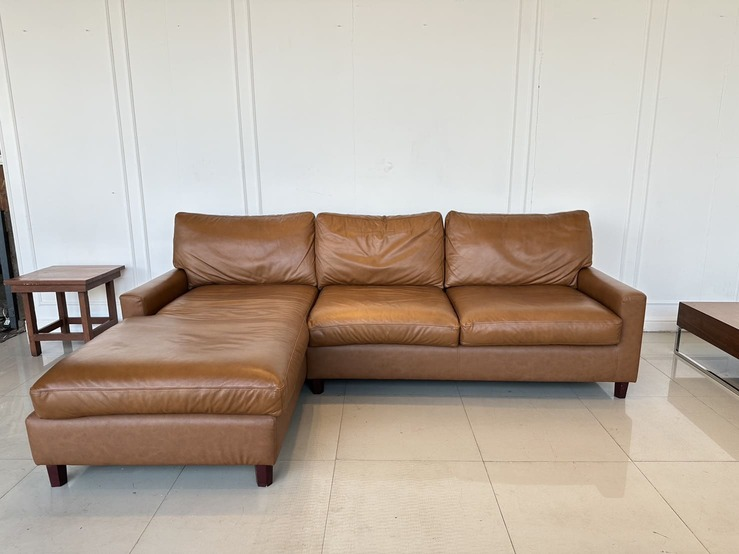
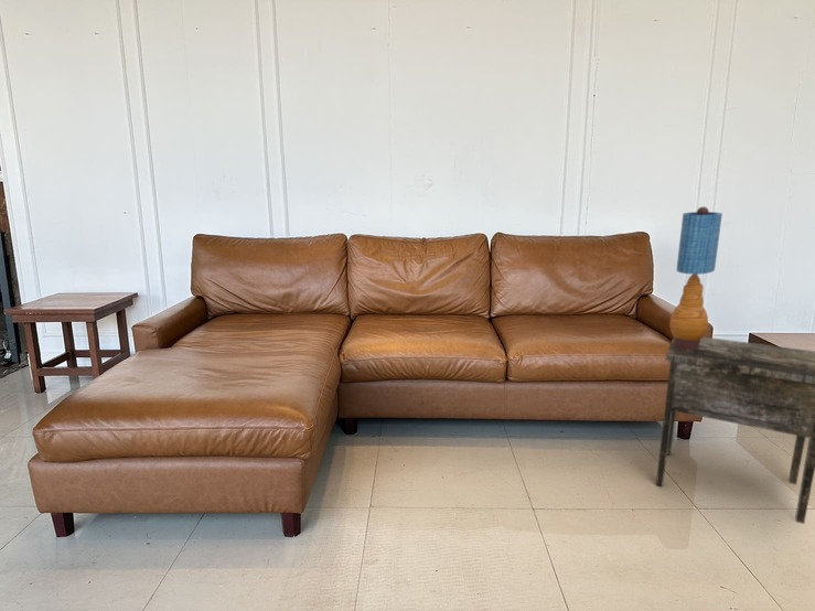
+ table lamp (694, 277)
+ side table (736, 419)
